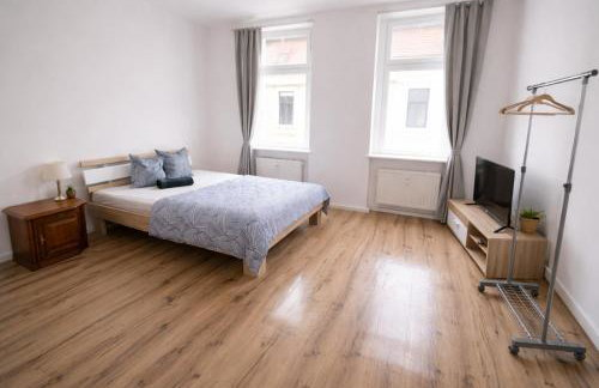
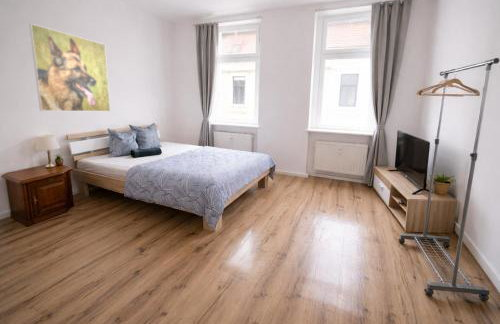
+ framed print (75, 74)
